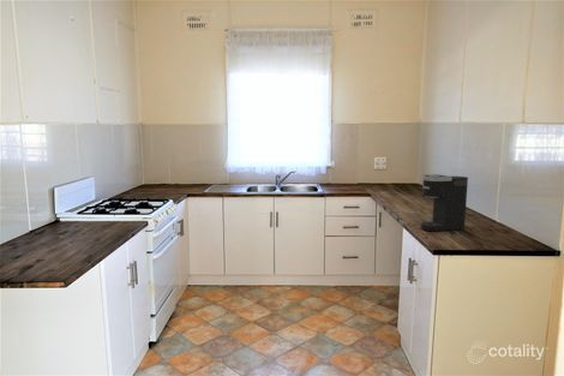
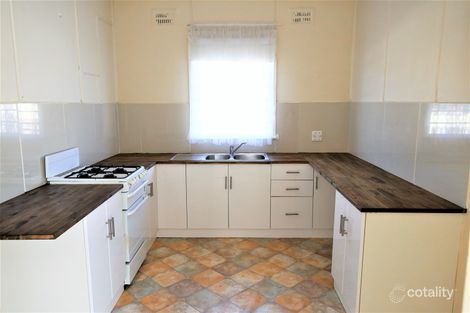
- coffee maker (443, 202)
